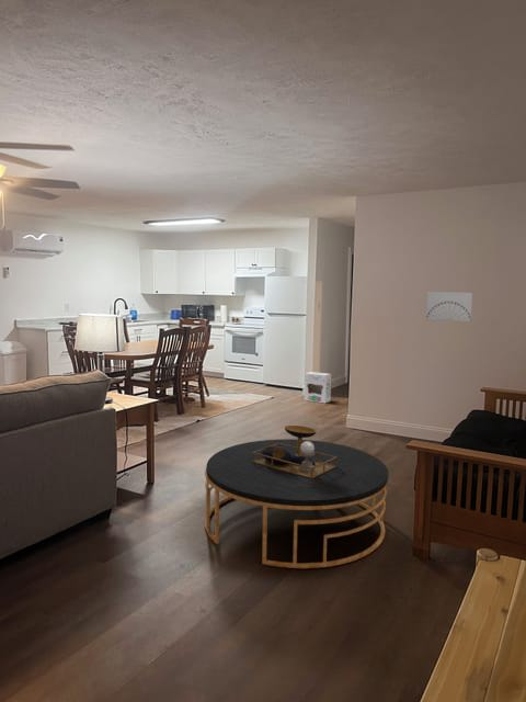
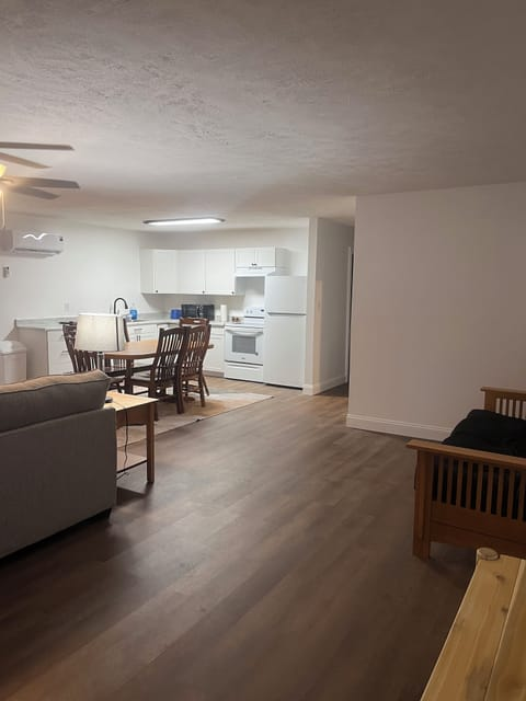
- wall art (449, 306)
- coffee table (295, 476)
- cardboard box (317, 386)
